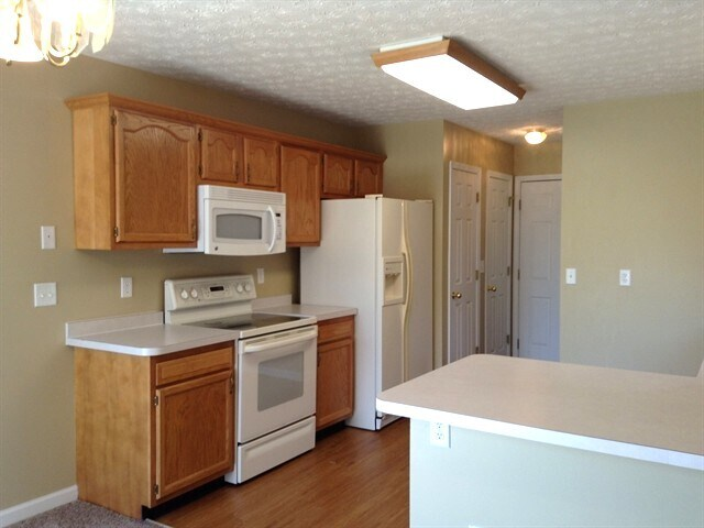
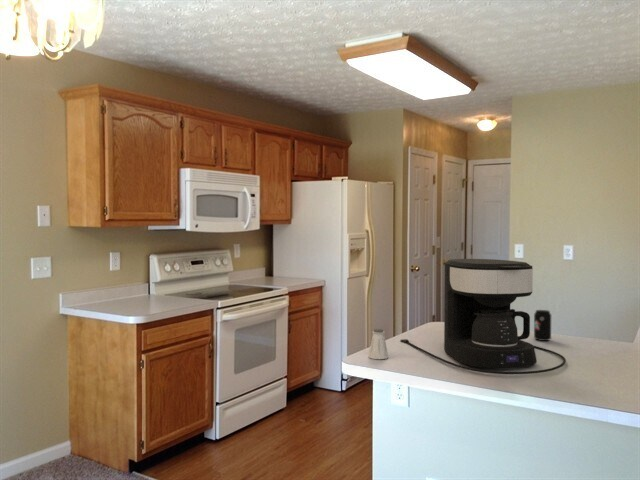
+ coffee maker (488, 307)
+ saltshaker (378, 343)
+ beverage can (542, 325)
